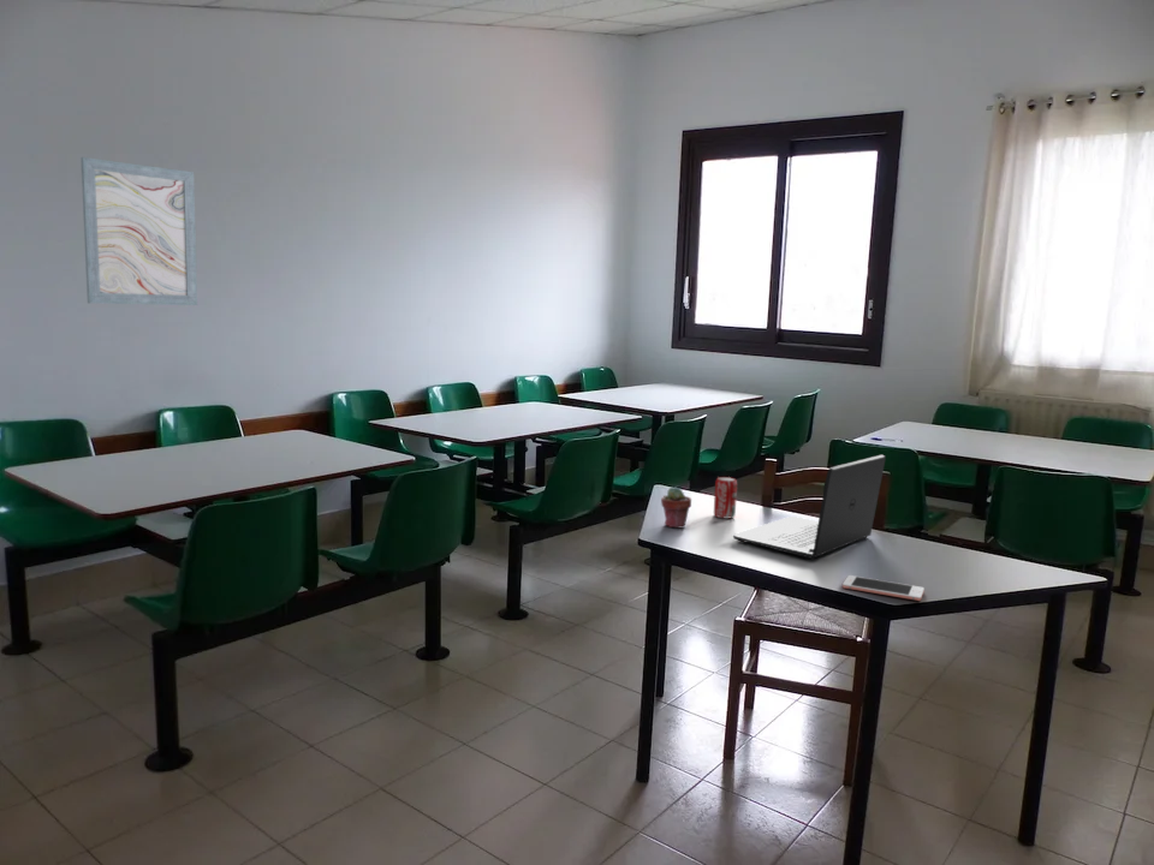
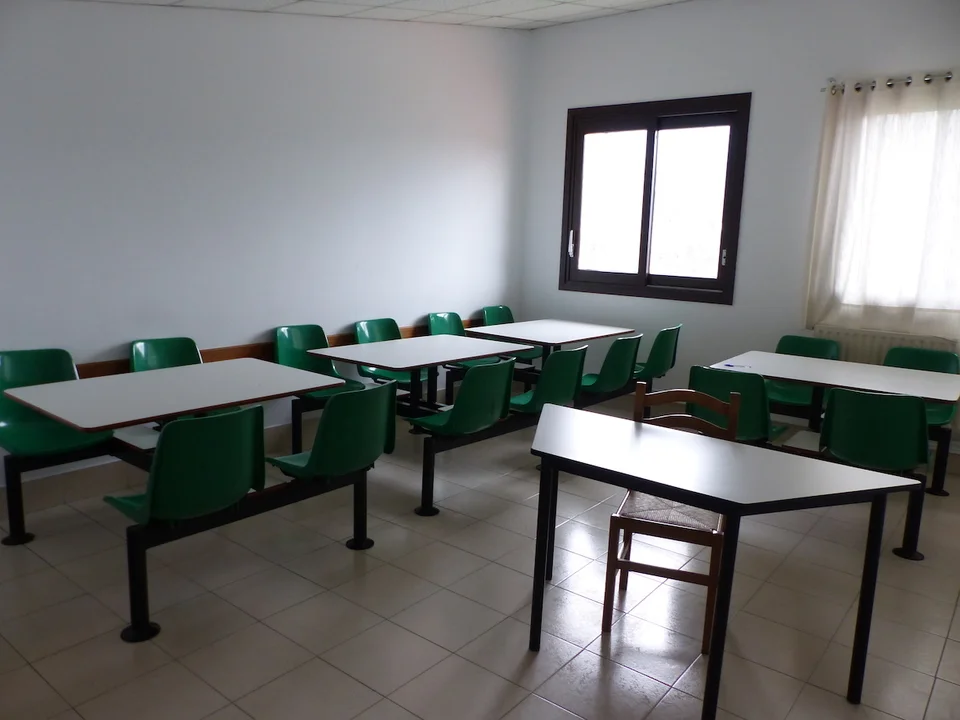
- cell phone (882, 587)
- laptop (822, 497)
- potted succulent (676, 506)
- wall art (142, 235)
- beverage can (725, 497)
